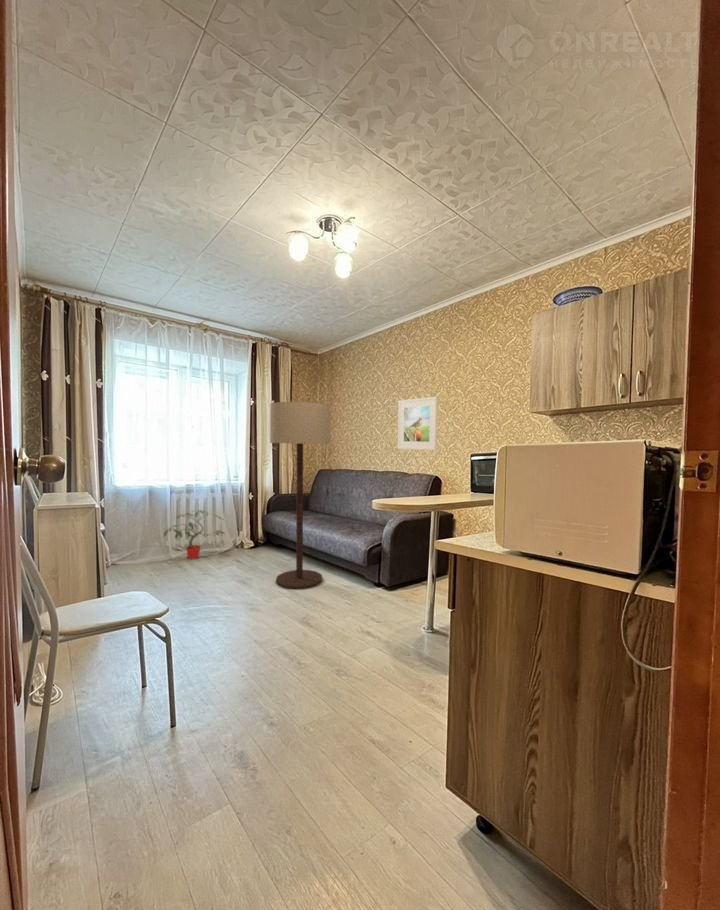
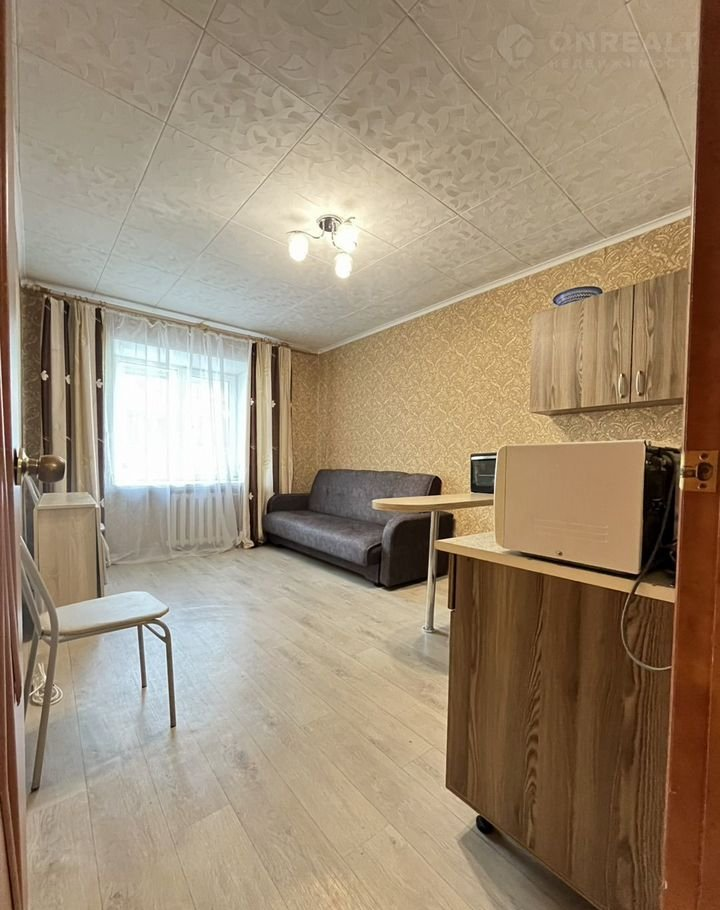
- potted plant (195, 534)
- floor lamp (299, 493)
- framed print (416, 424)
